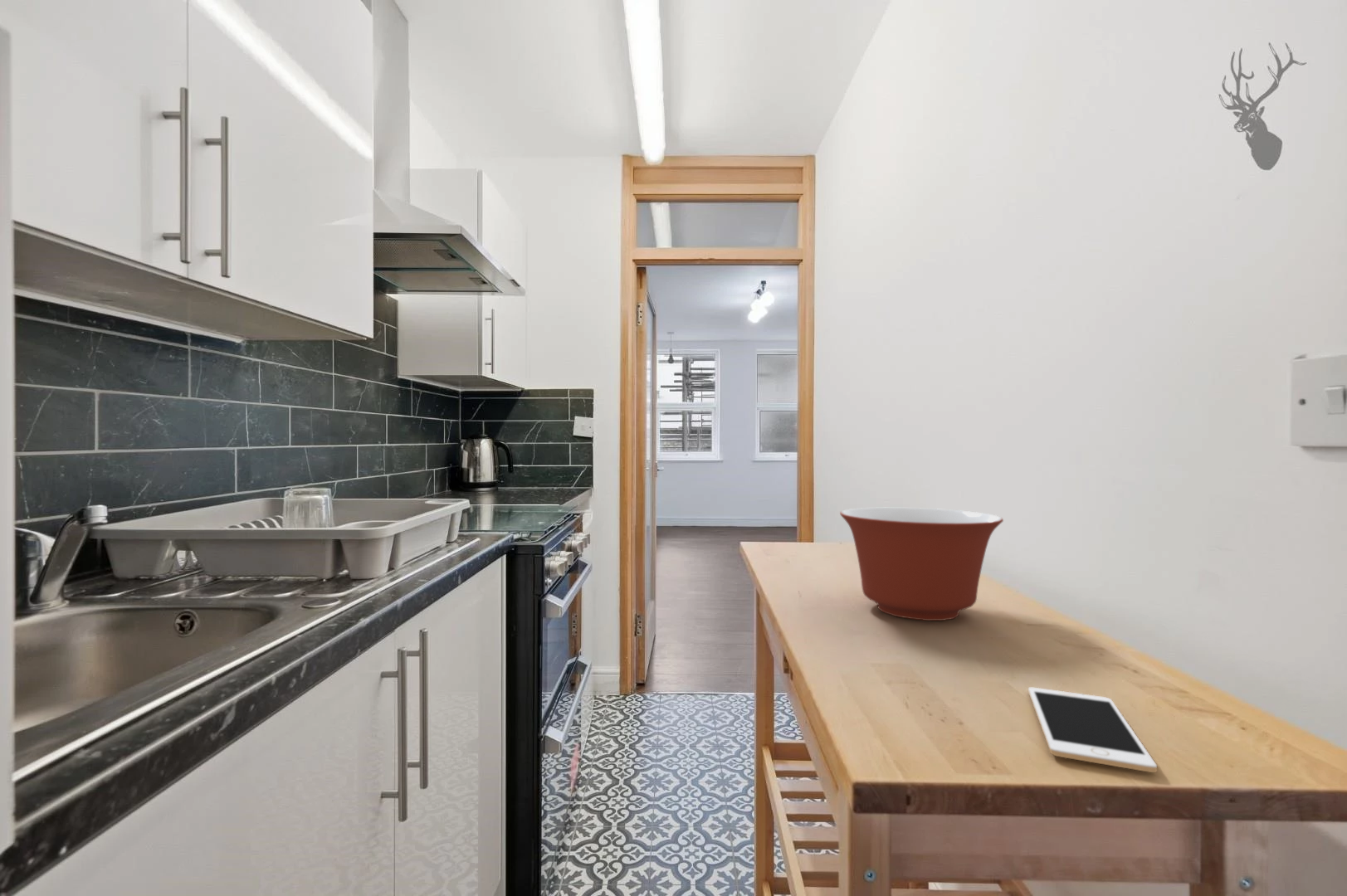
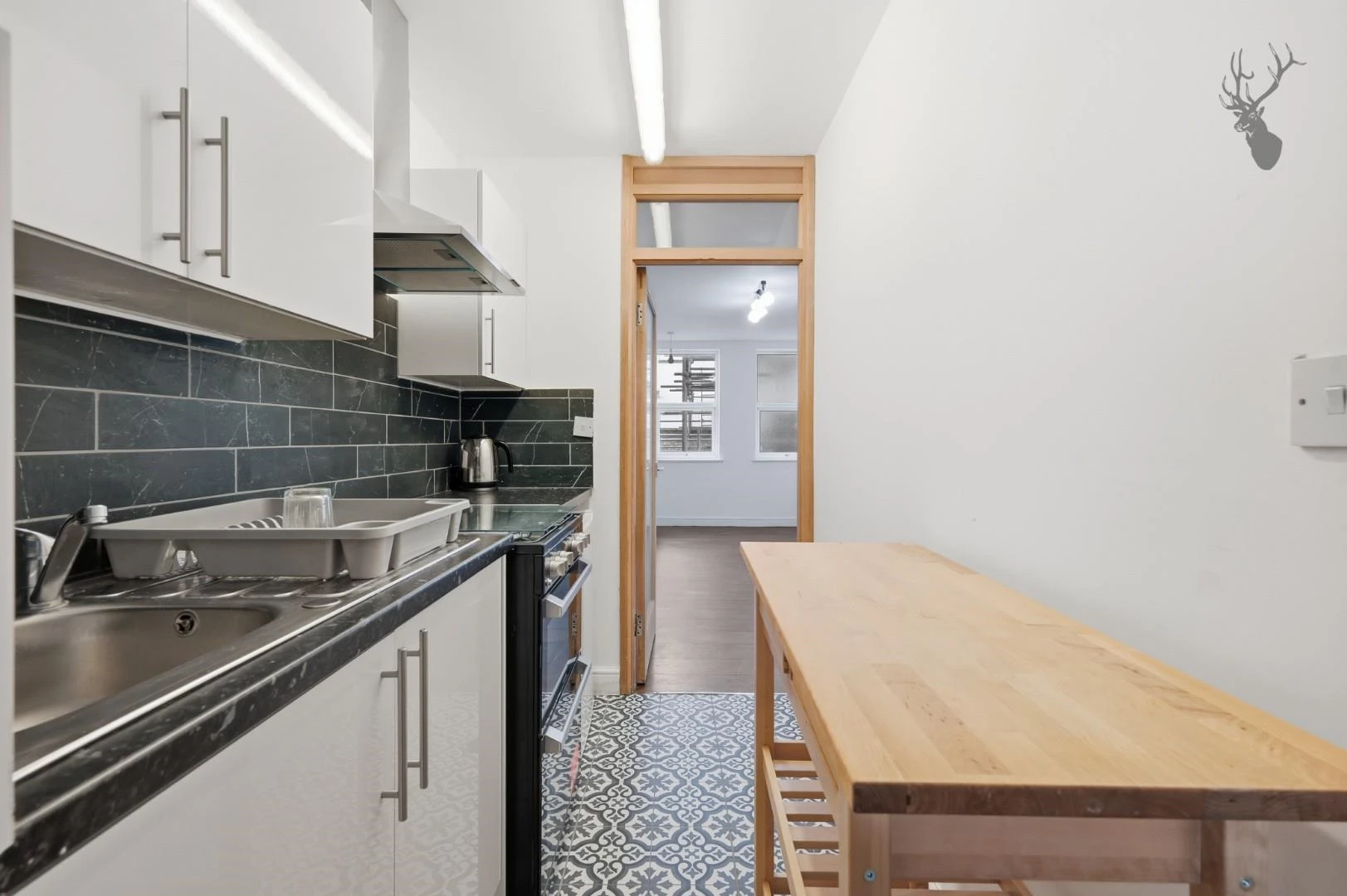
- cell phone (1083, 723)
- mixing bowl (917, 562)
